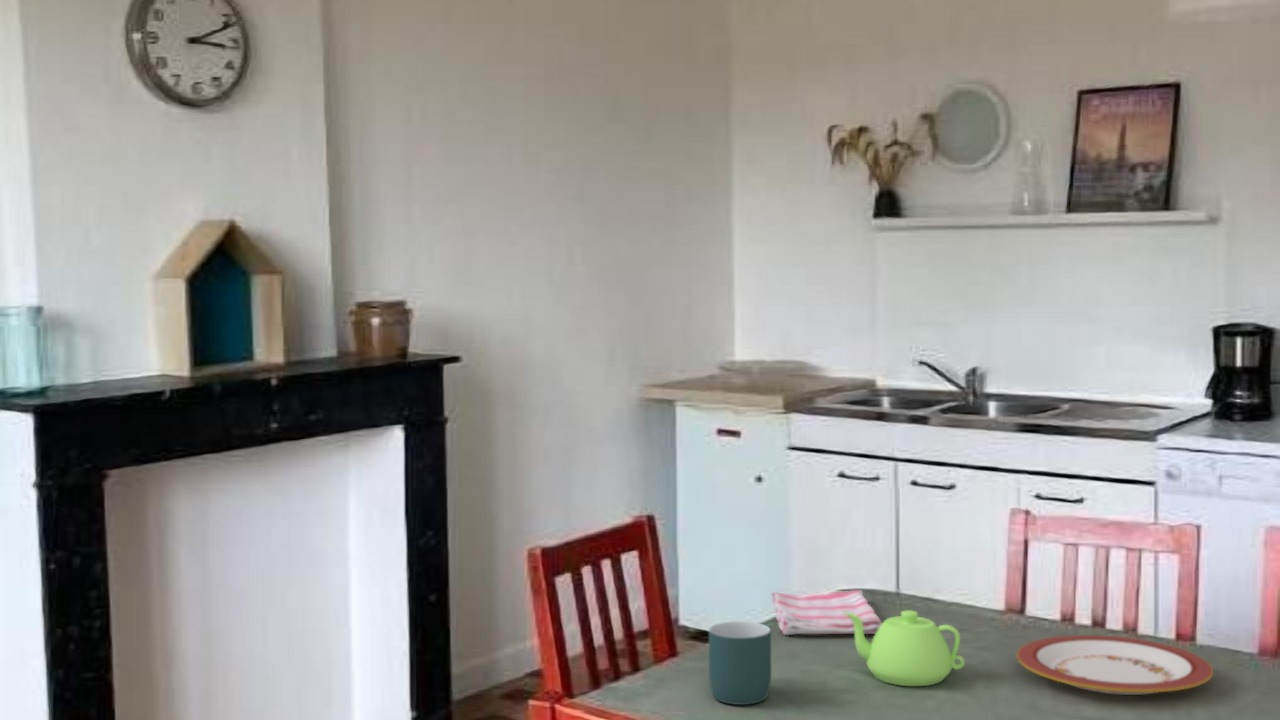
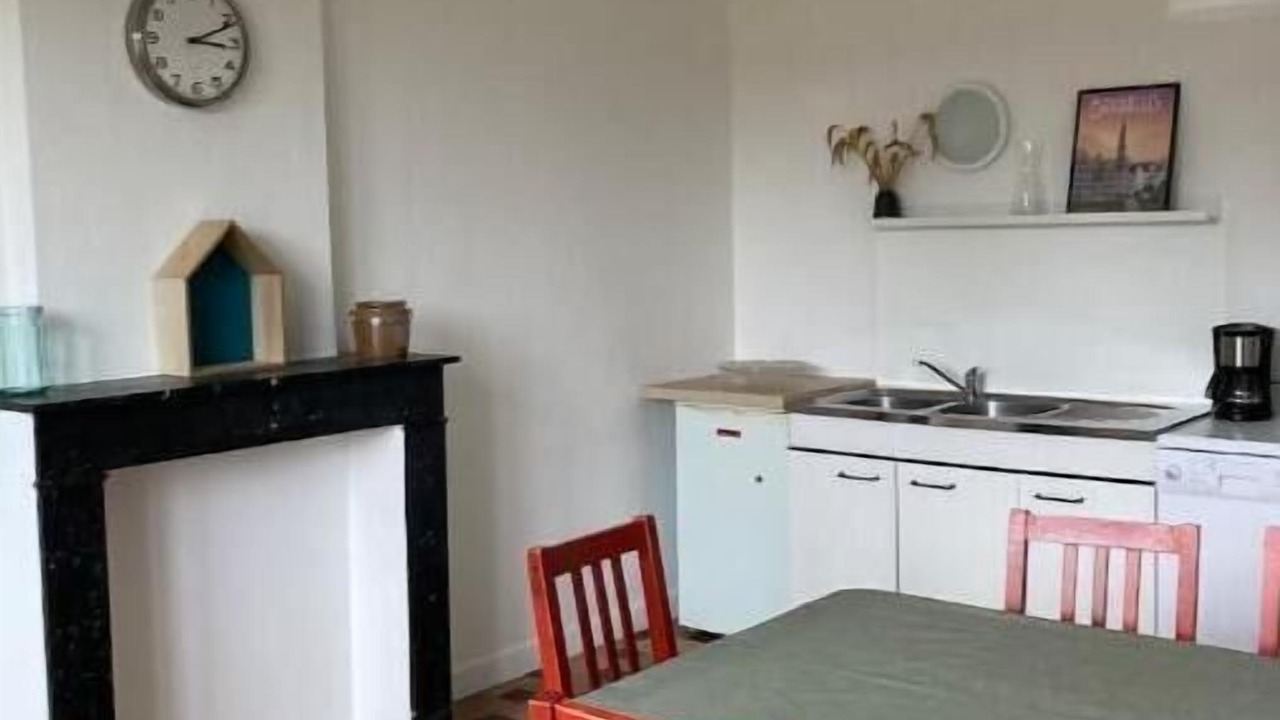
- dish towel (824, 608)
- mug (737, 659)
- plate (1112, 668)
- teapot (903, 643)
